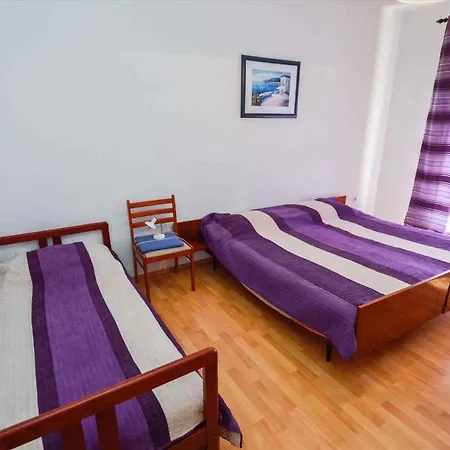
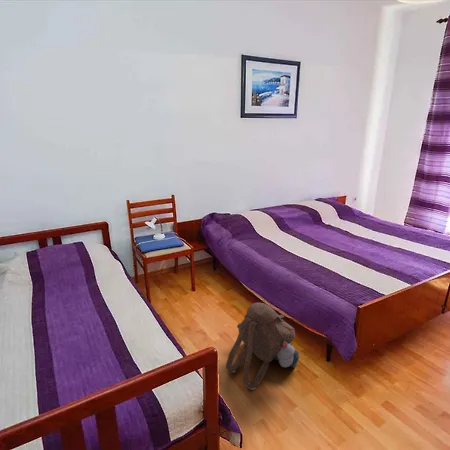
+ backpack (259, 334)
